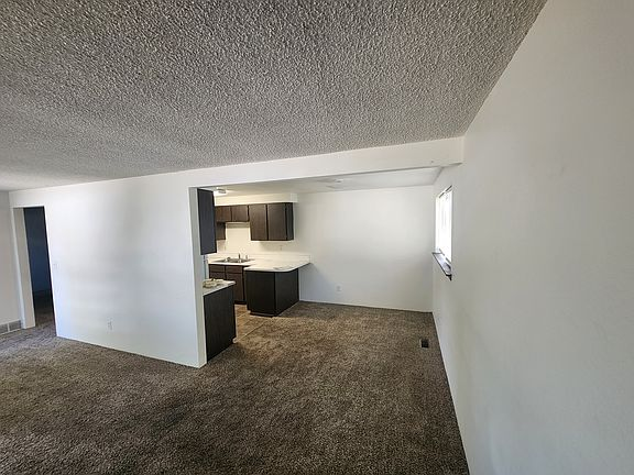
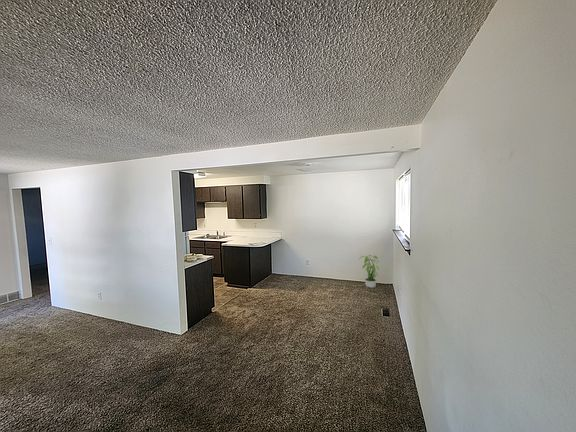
+ potted plant (368, 270)
